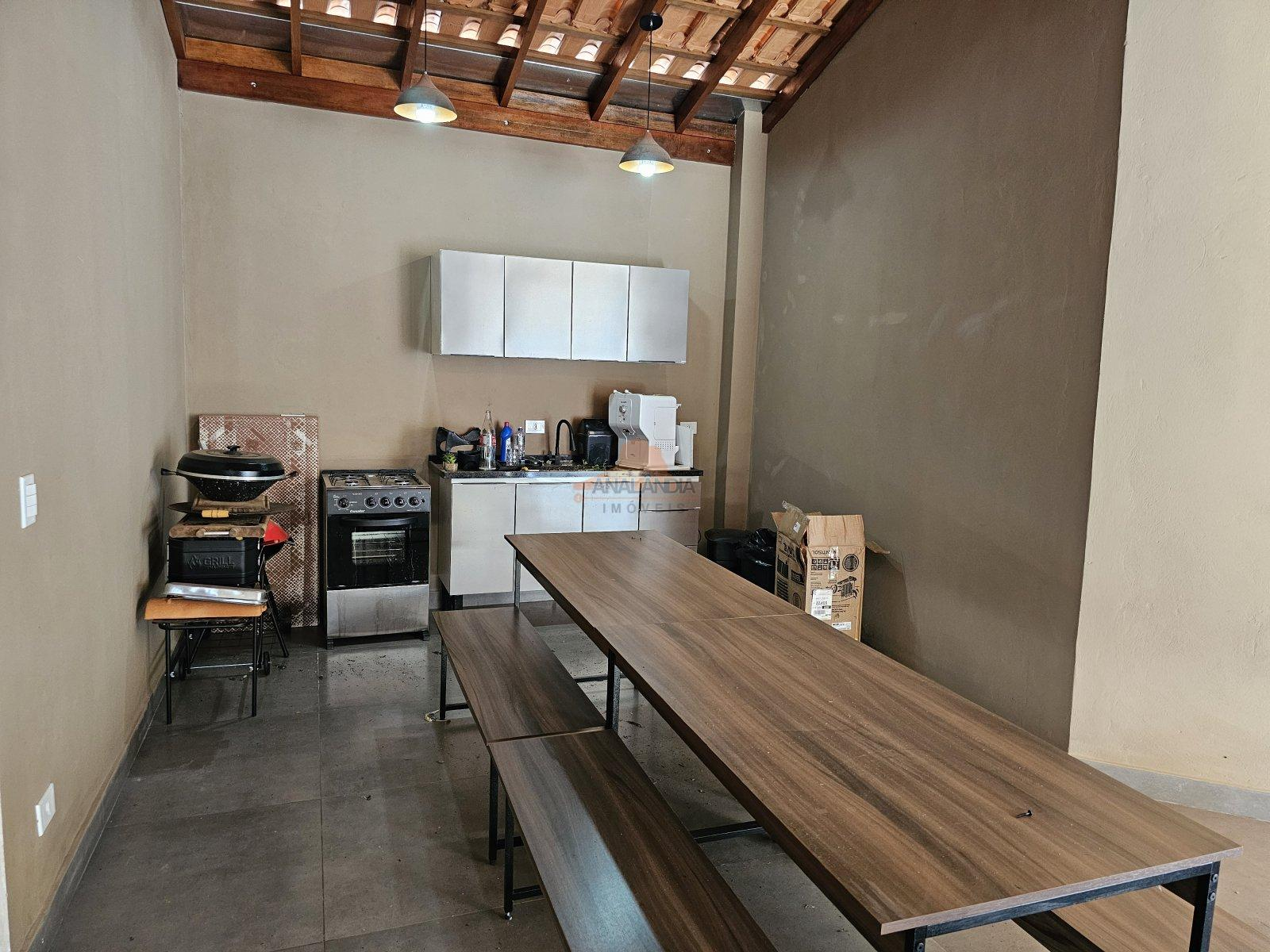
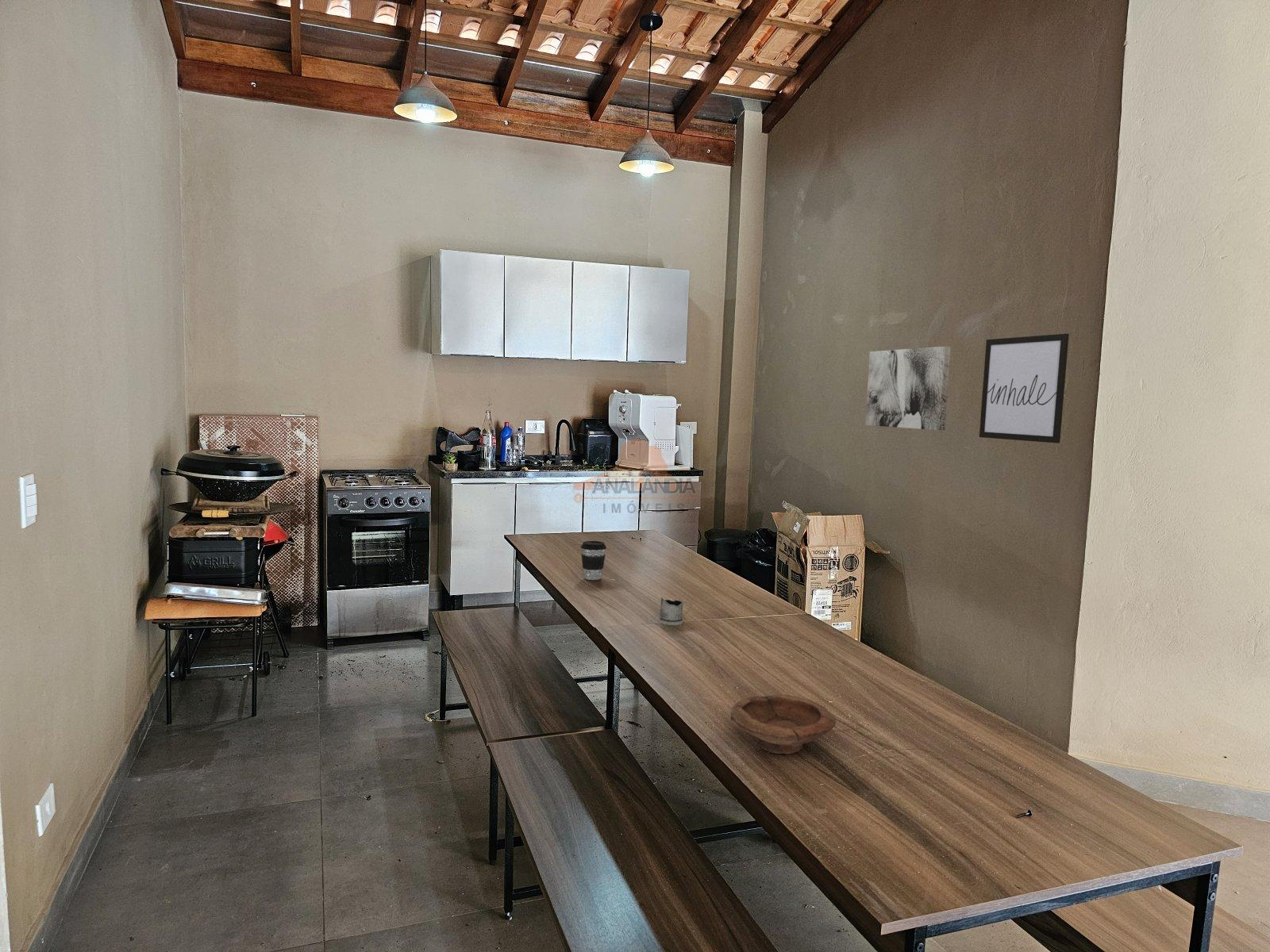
+ bowl (781, 727)
+ coffee cup (593, 560)
+ wall art (905, 388)
+ wall art (1021, 388)
+ tea glass holder (675, 609)
